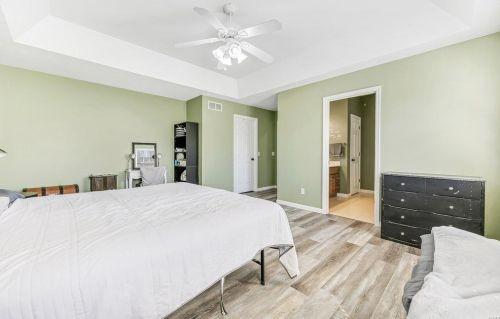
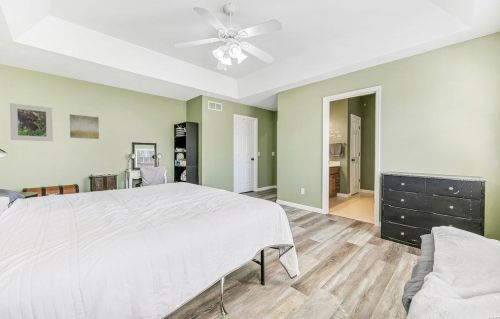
+ wall art (84, 127)
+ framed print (32, 123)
